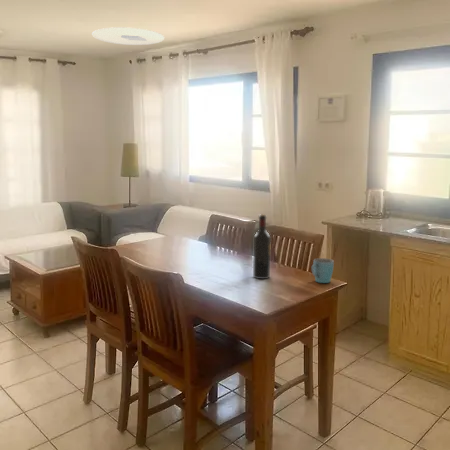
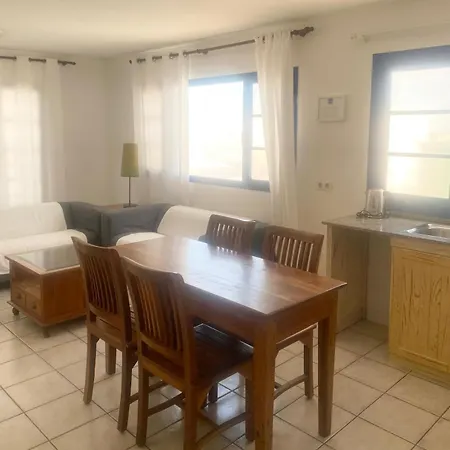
- ceiling light (128, 33)
- mug (320, 271)
- wine bottle (262, 246)
